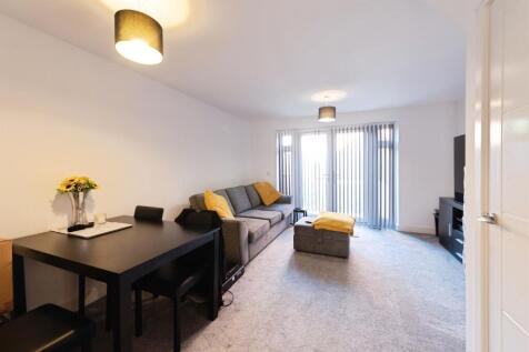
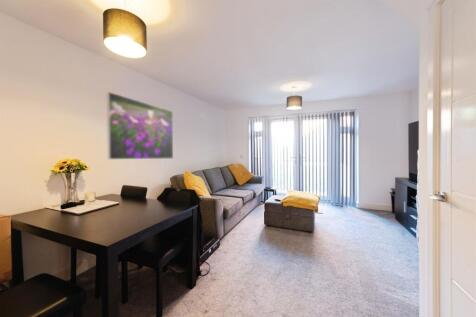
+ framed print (145, 131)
